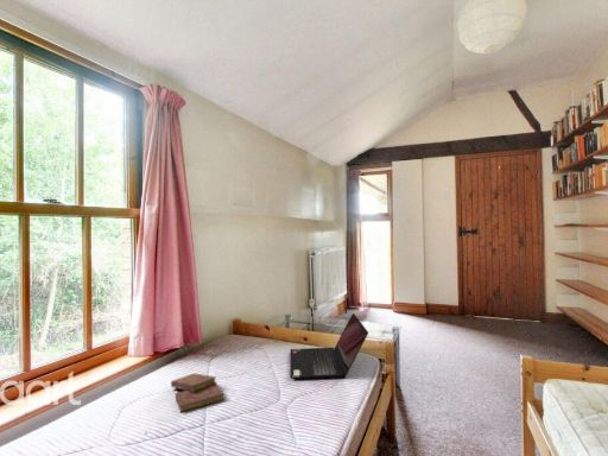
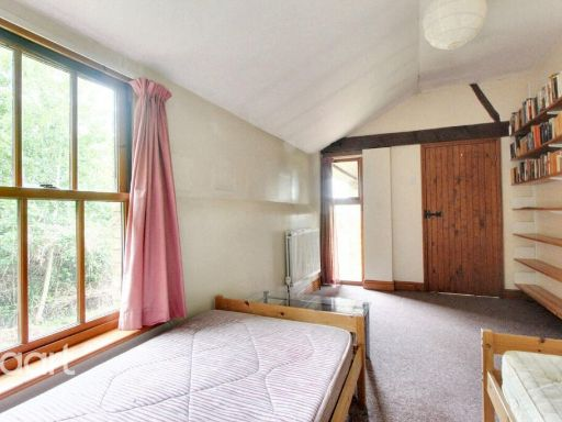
- laptop computer (325, 348)
- book (195, 385)
